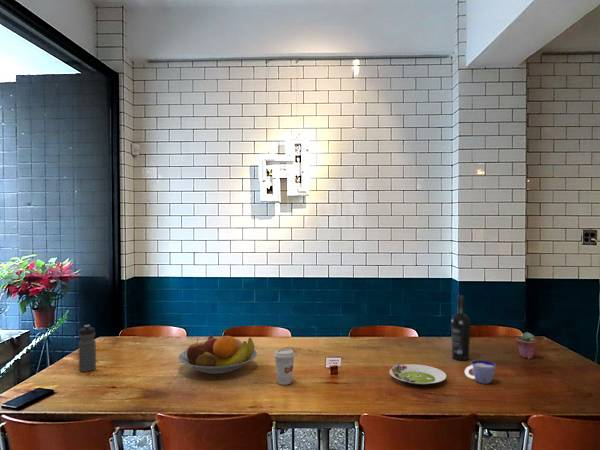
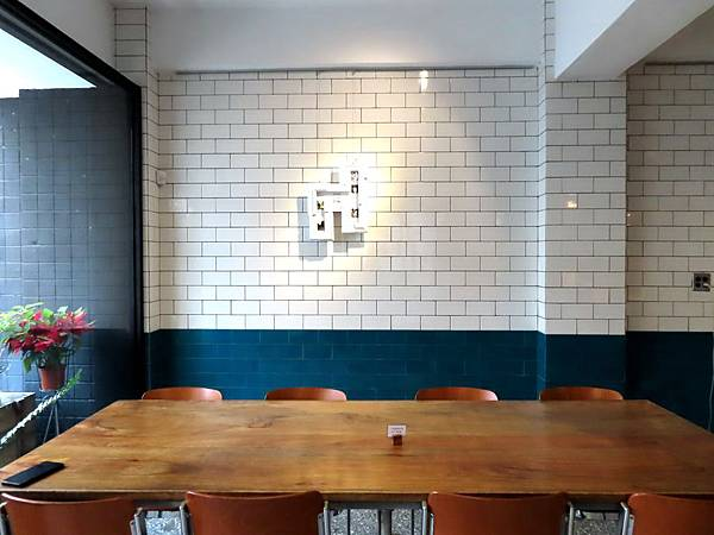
- coffee cup (284, 366)
- wine bottle (460, 327)
- potted succulent (526, 344)
- fruit bowl (218, 351)
- water bottle (87, 347)
- cup (479, 372)
- salad plate (417, 374)
